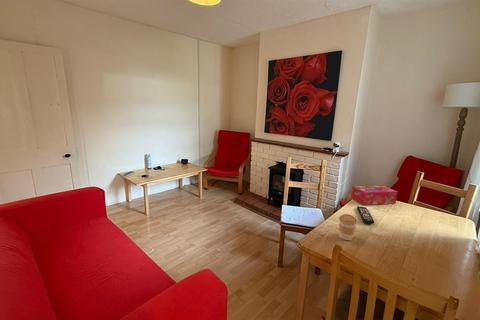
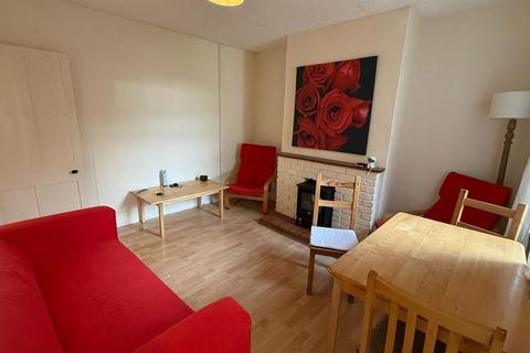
- tissue box (373, 194)
- coffee cup (346, 226)
- remote control (364, 214)
